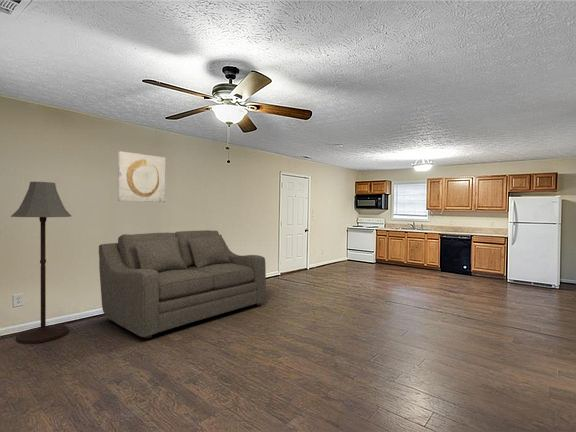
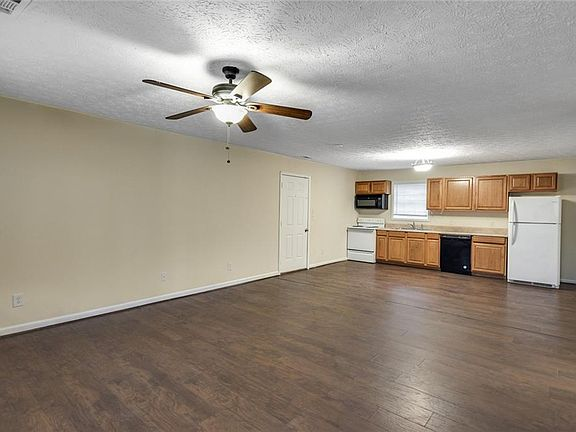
- floor lamp (43, 259)
- sofa (188, 271)
- wall art (142, 178)
